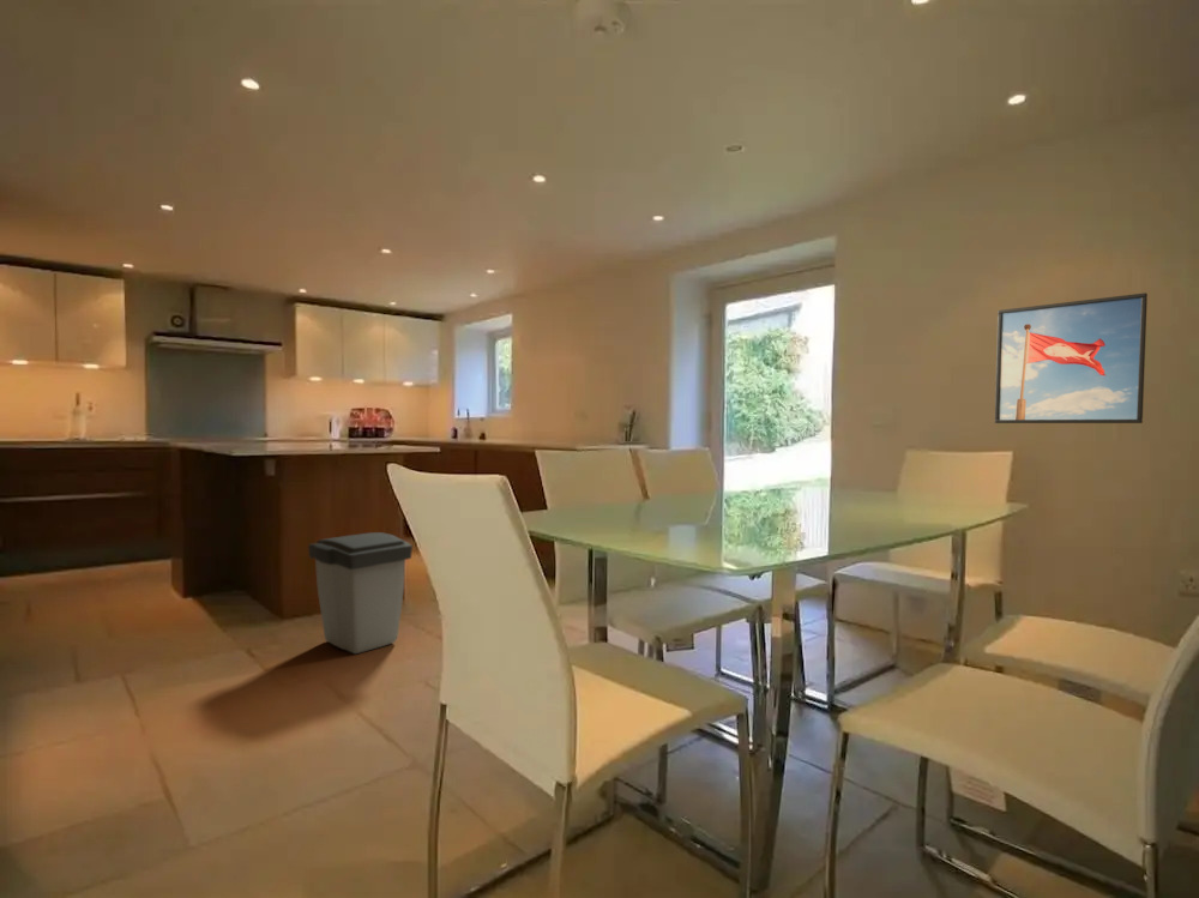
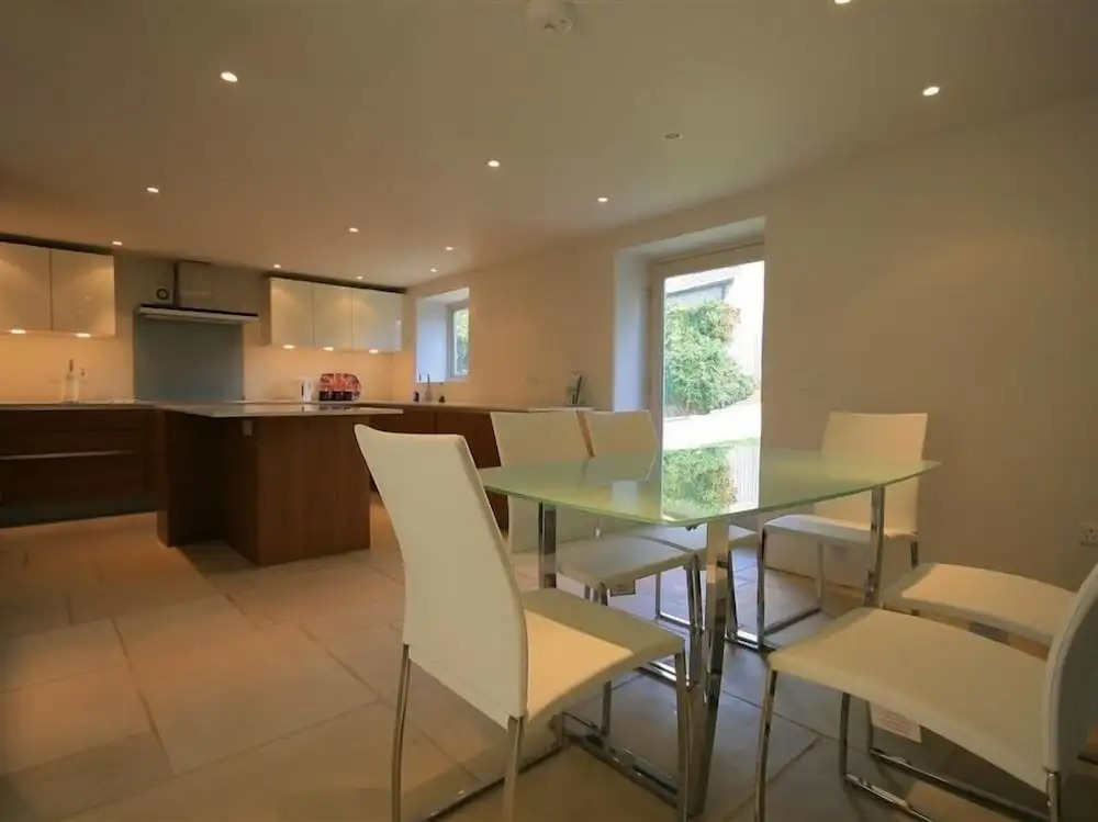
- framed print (1065, 362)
- trash can (359, 590)
